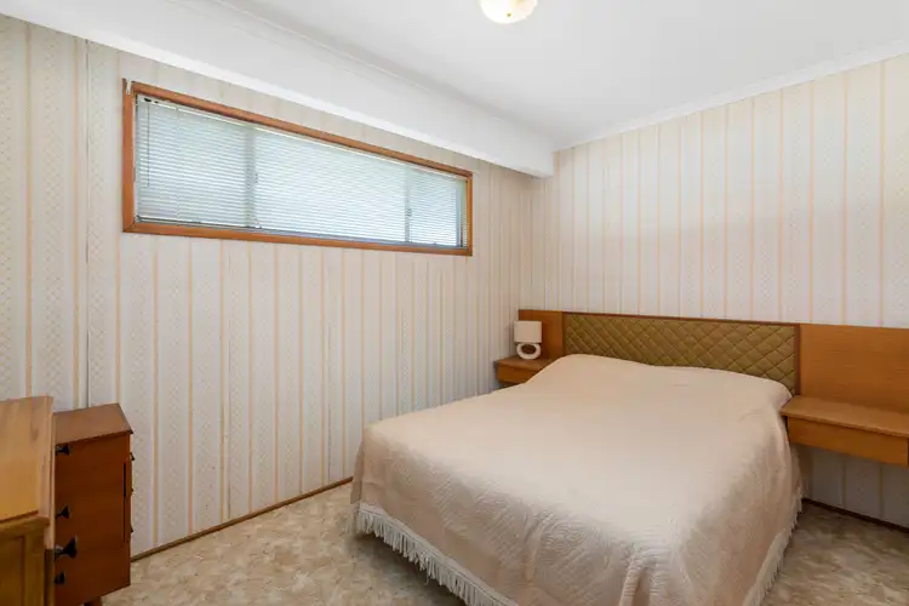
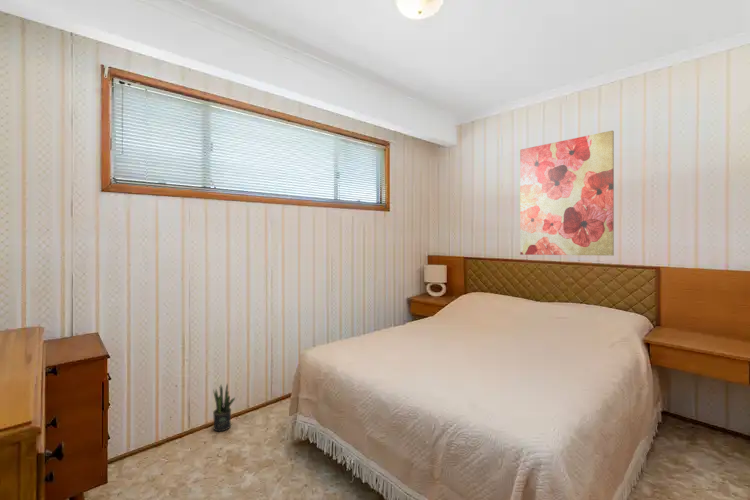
+ wall art (563, 198)
+ potted plant (223, 407)
